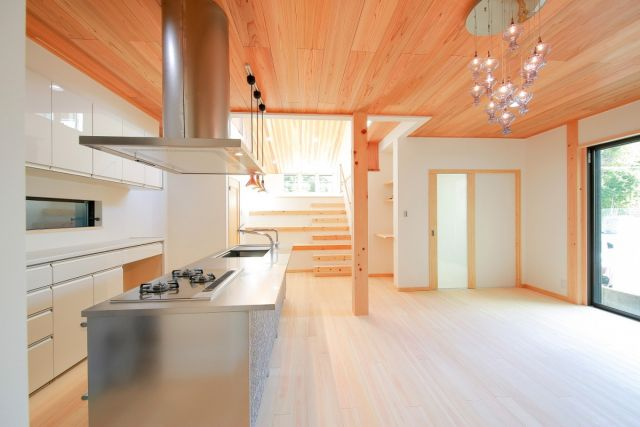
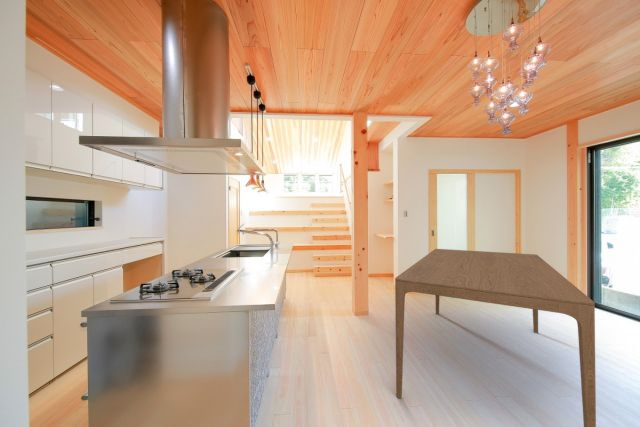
+ dining table (481, 301)
